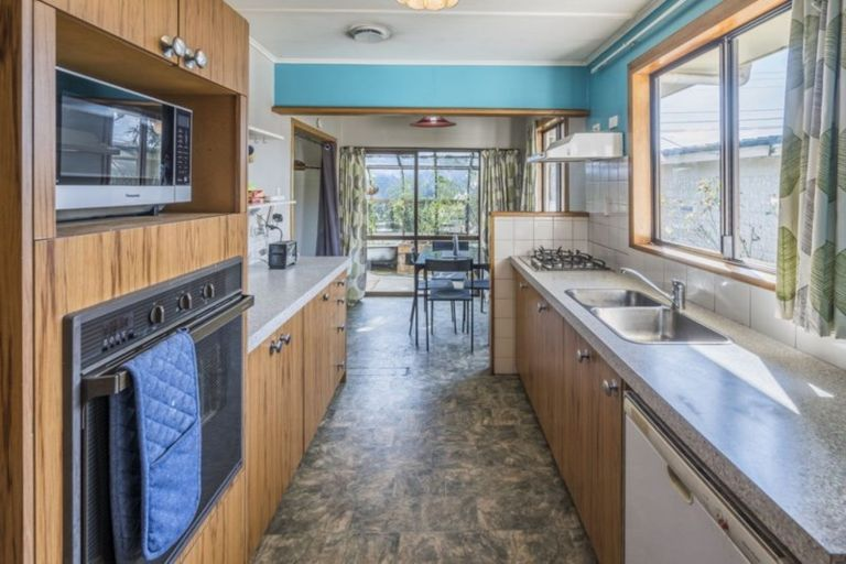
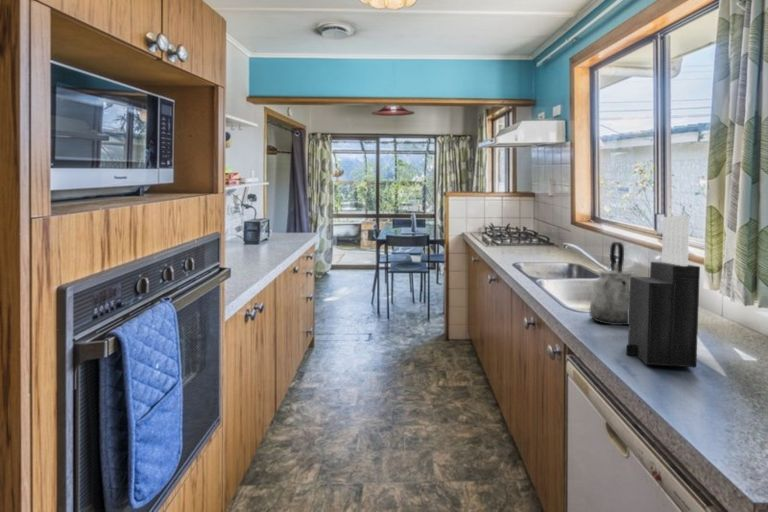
+ knife block (656, 287)
+ kettle (617, 283)
